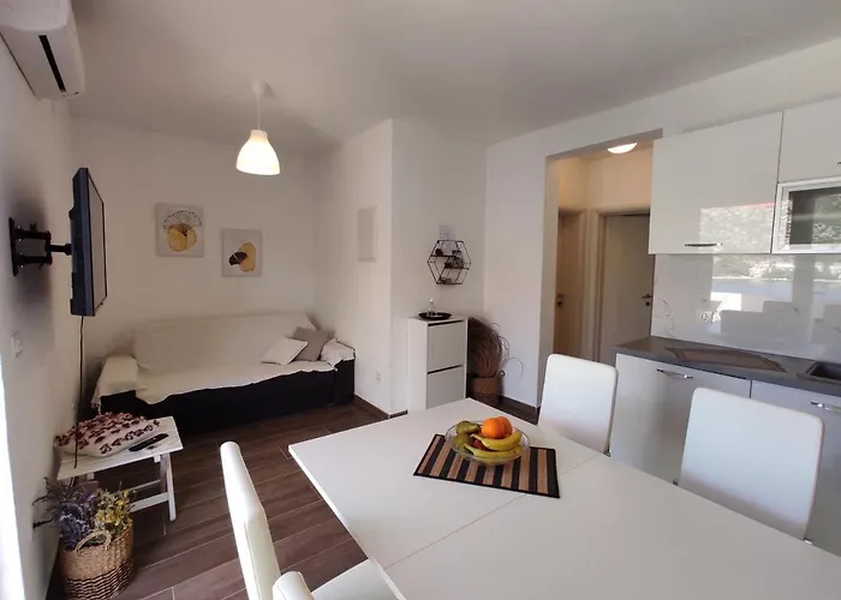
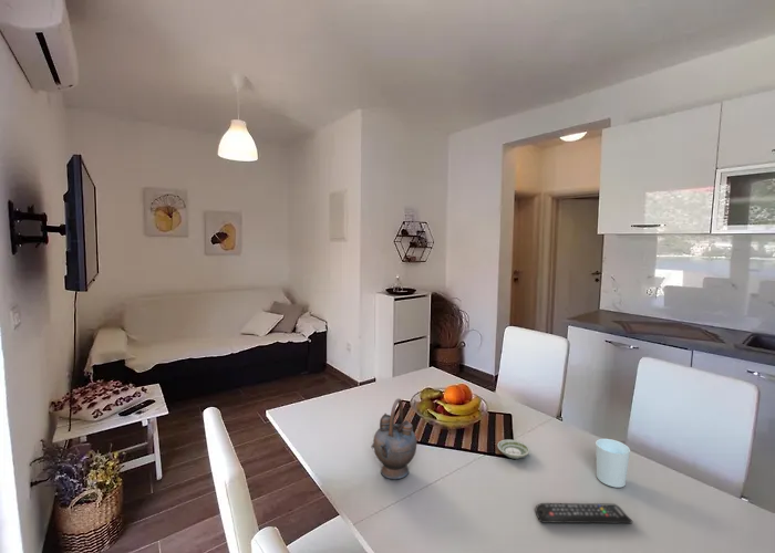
+ cup (611, 462)
+ teapot (392, 437)
+ saucer (513, 450)
+ remote control (582, 514)
